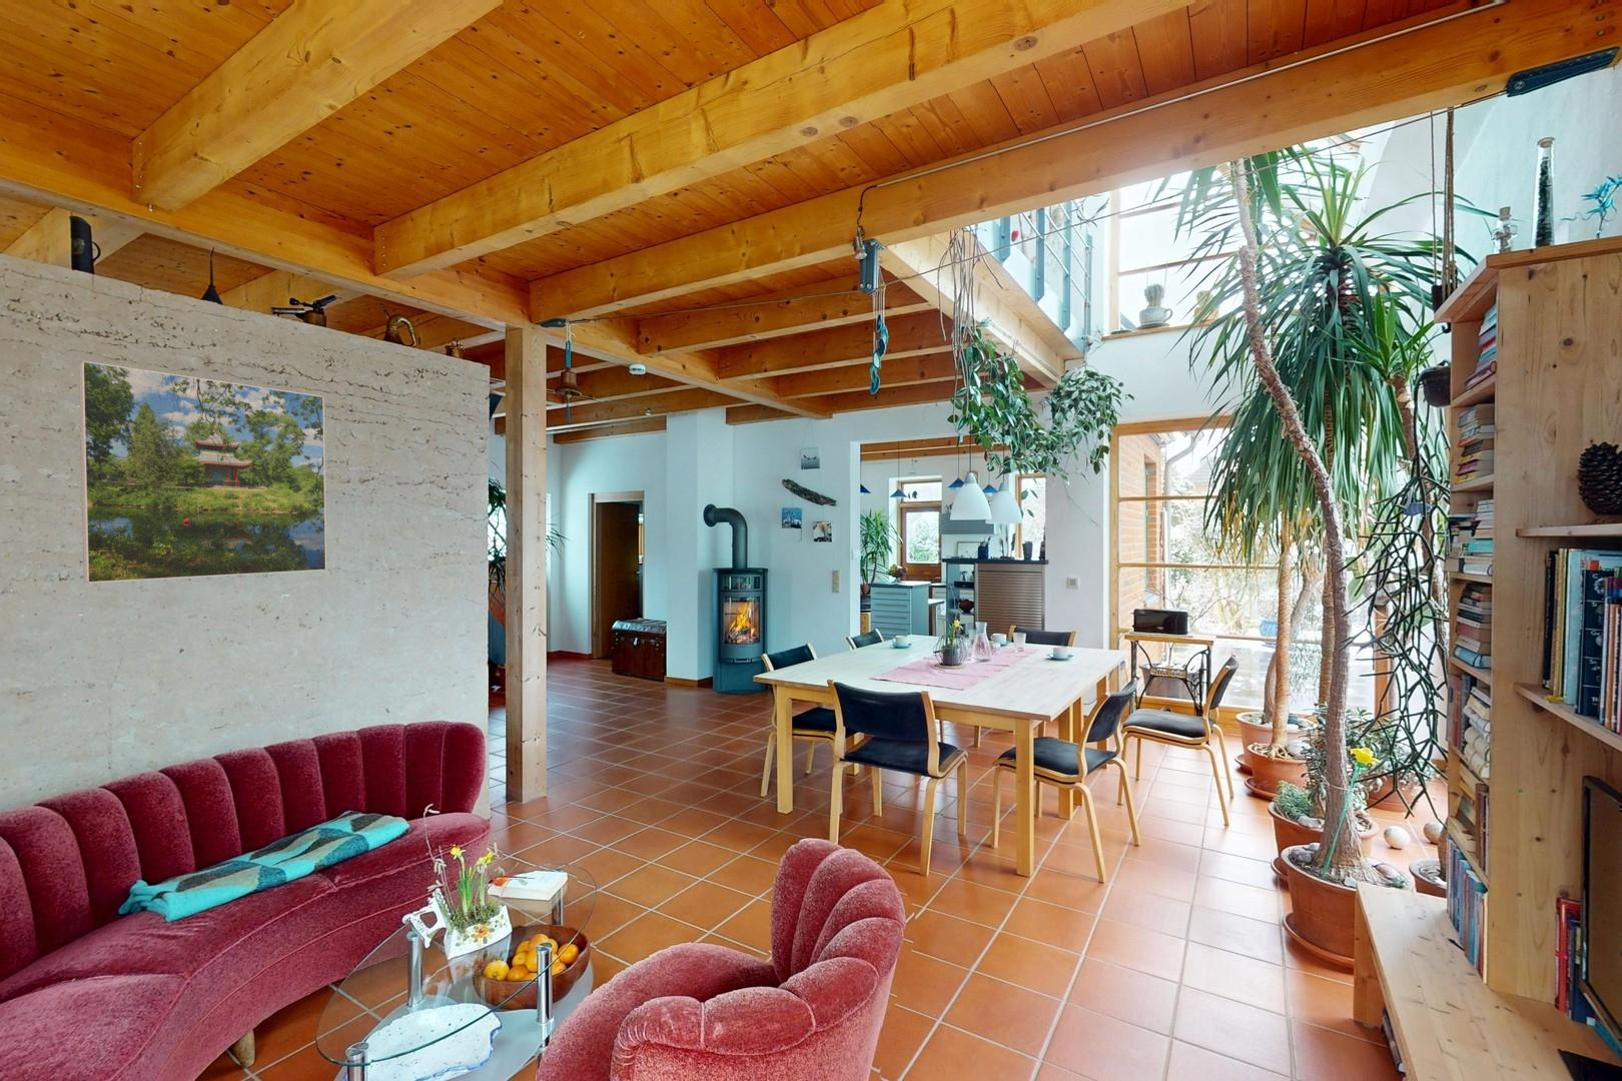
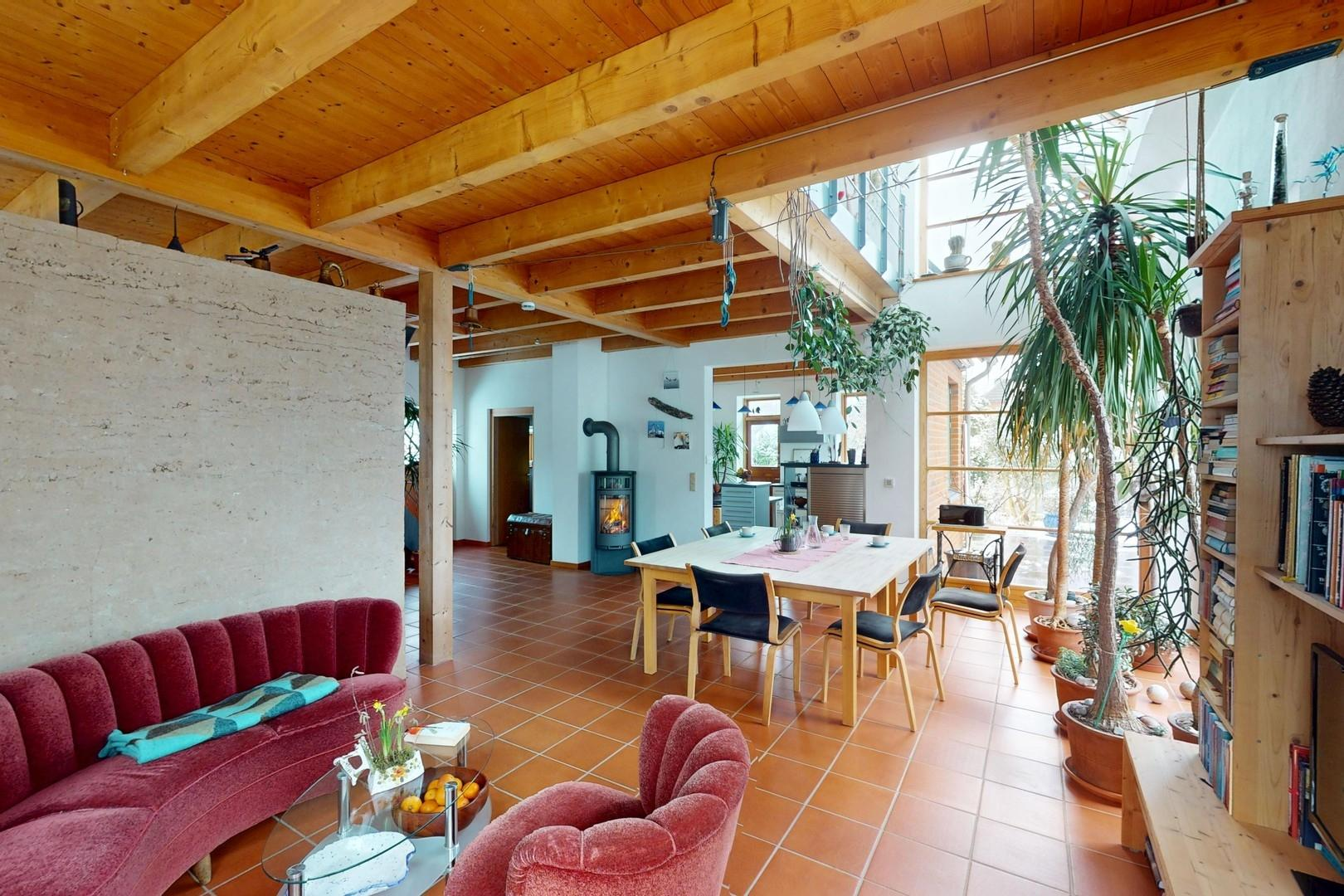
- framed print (217, 479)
